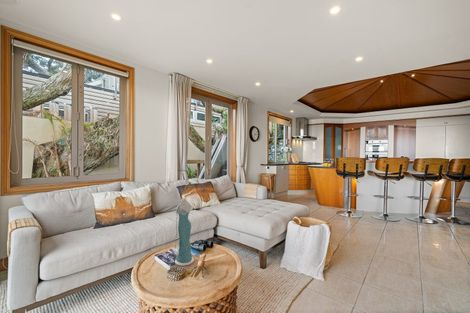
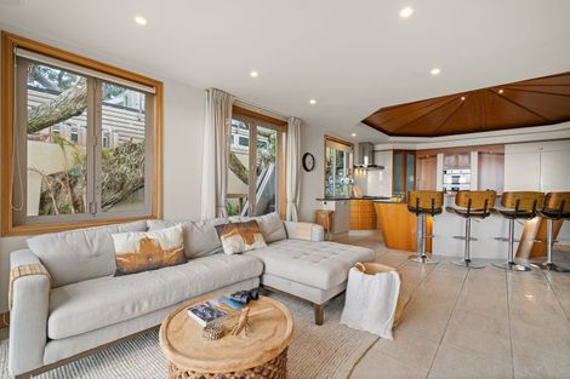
- dress (184, 229)
